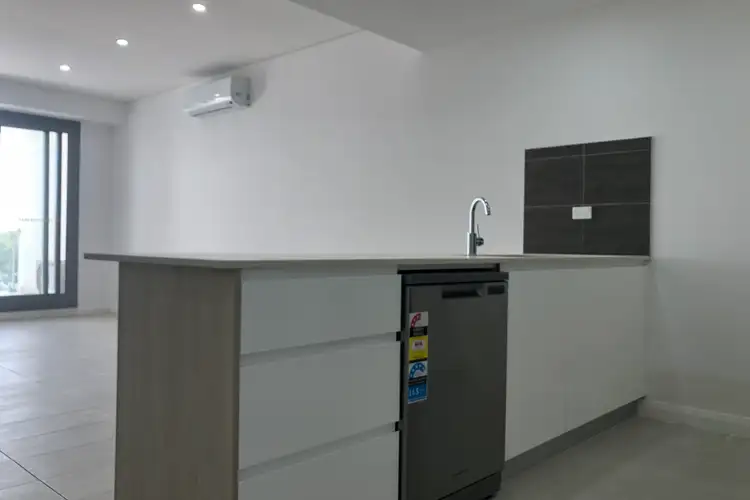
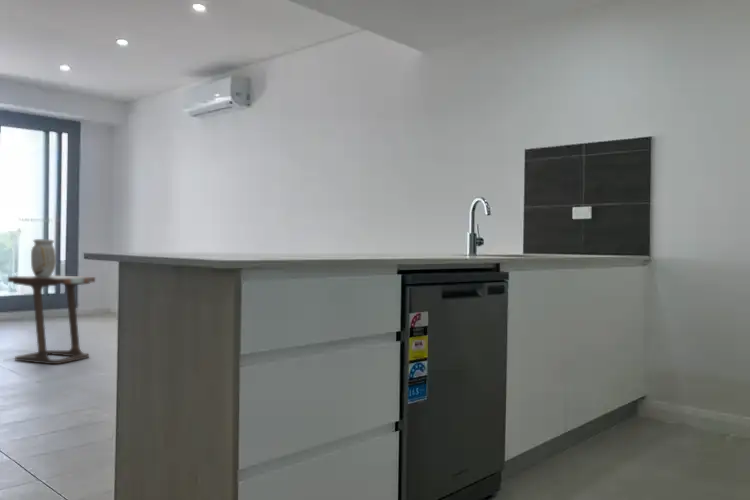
+ vase (43, 257)
+ side table (43, 317)
